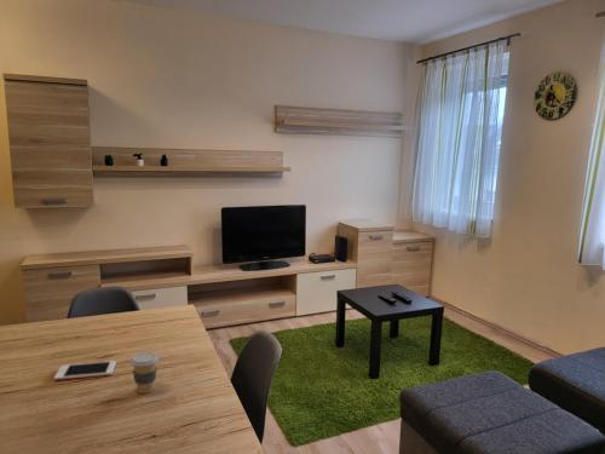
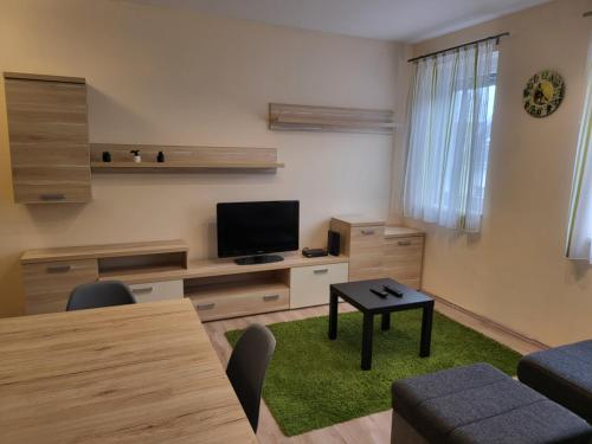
- cell phone (86, 369)
- coffee cup (145, 373)
